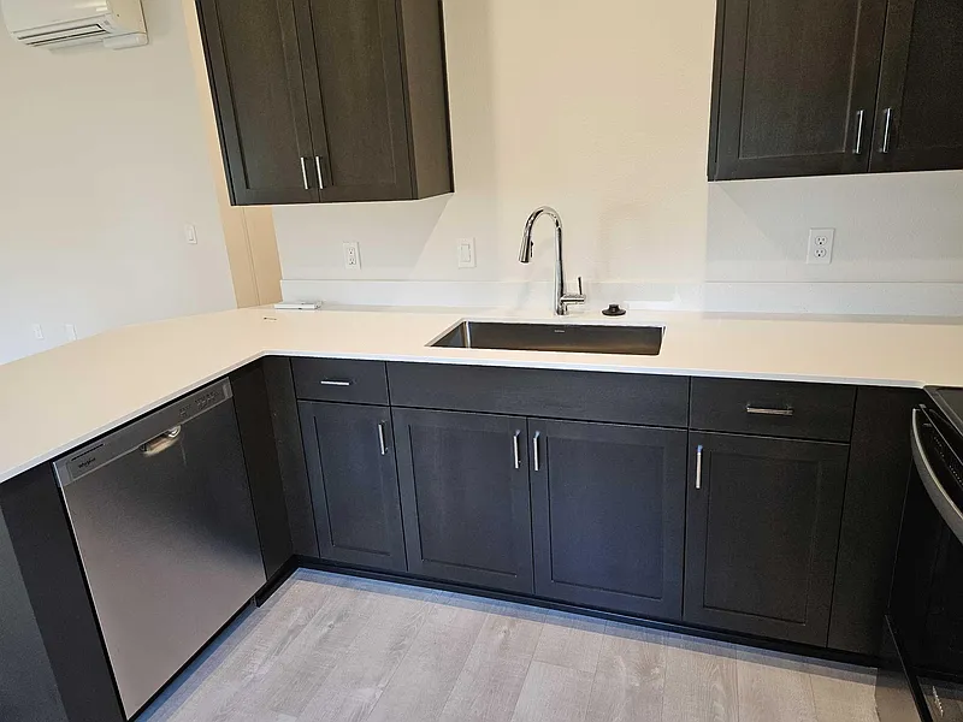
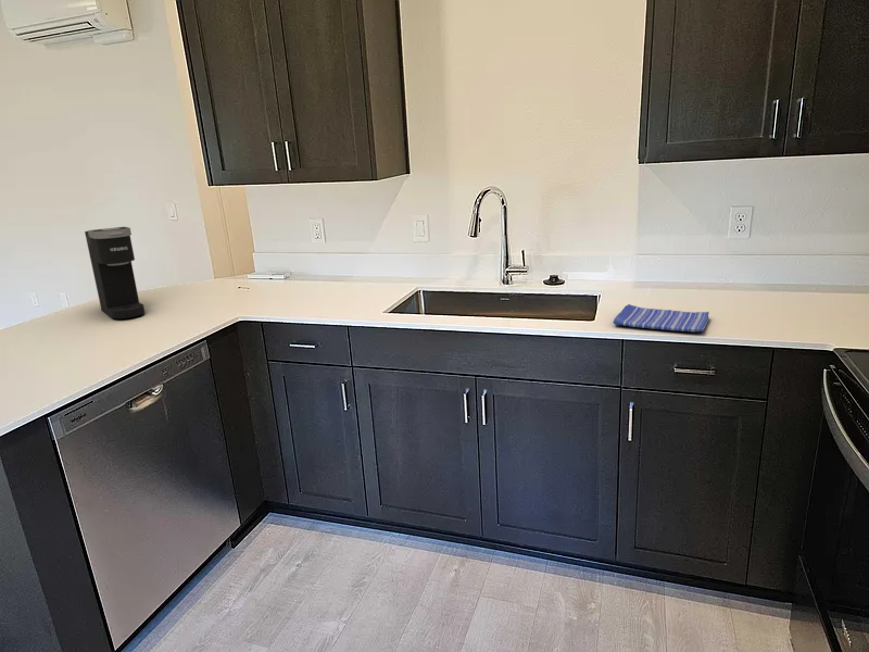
+ coffee maker (114, 271)
+ dish towel (660, 317)
